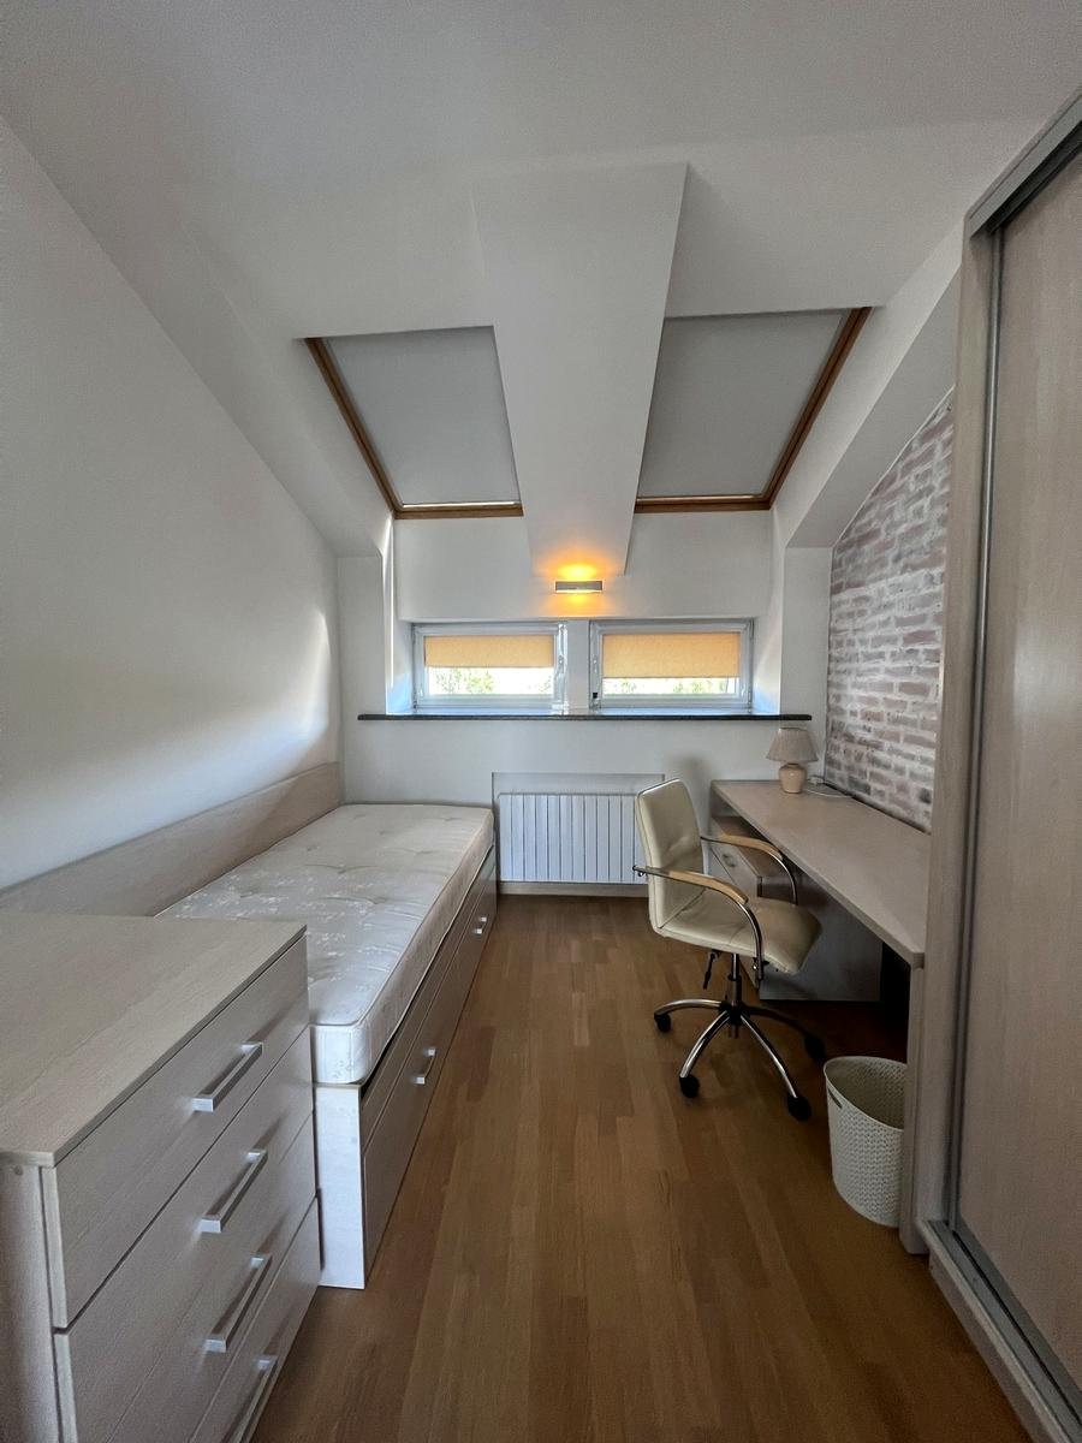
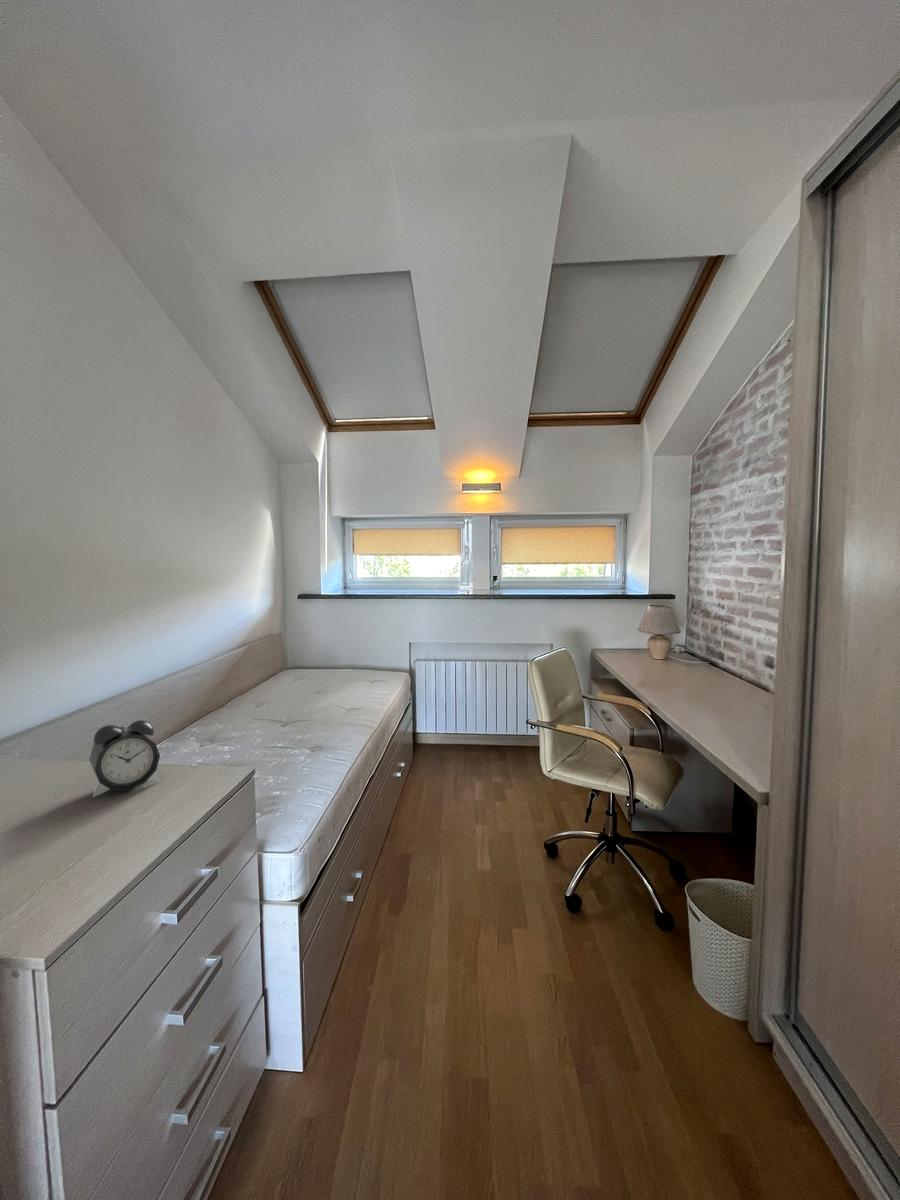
+ alarm clock (124, 755)
